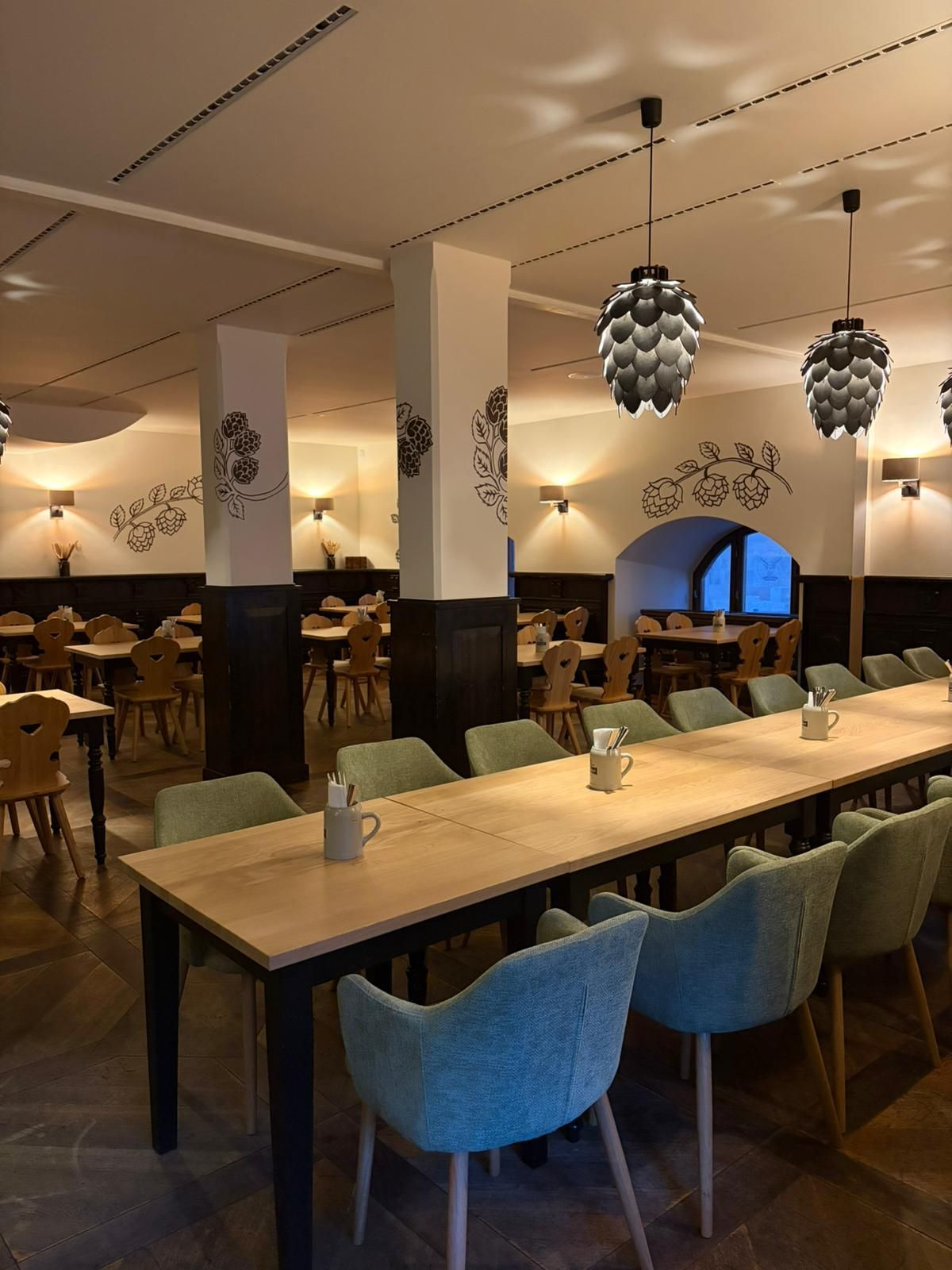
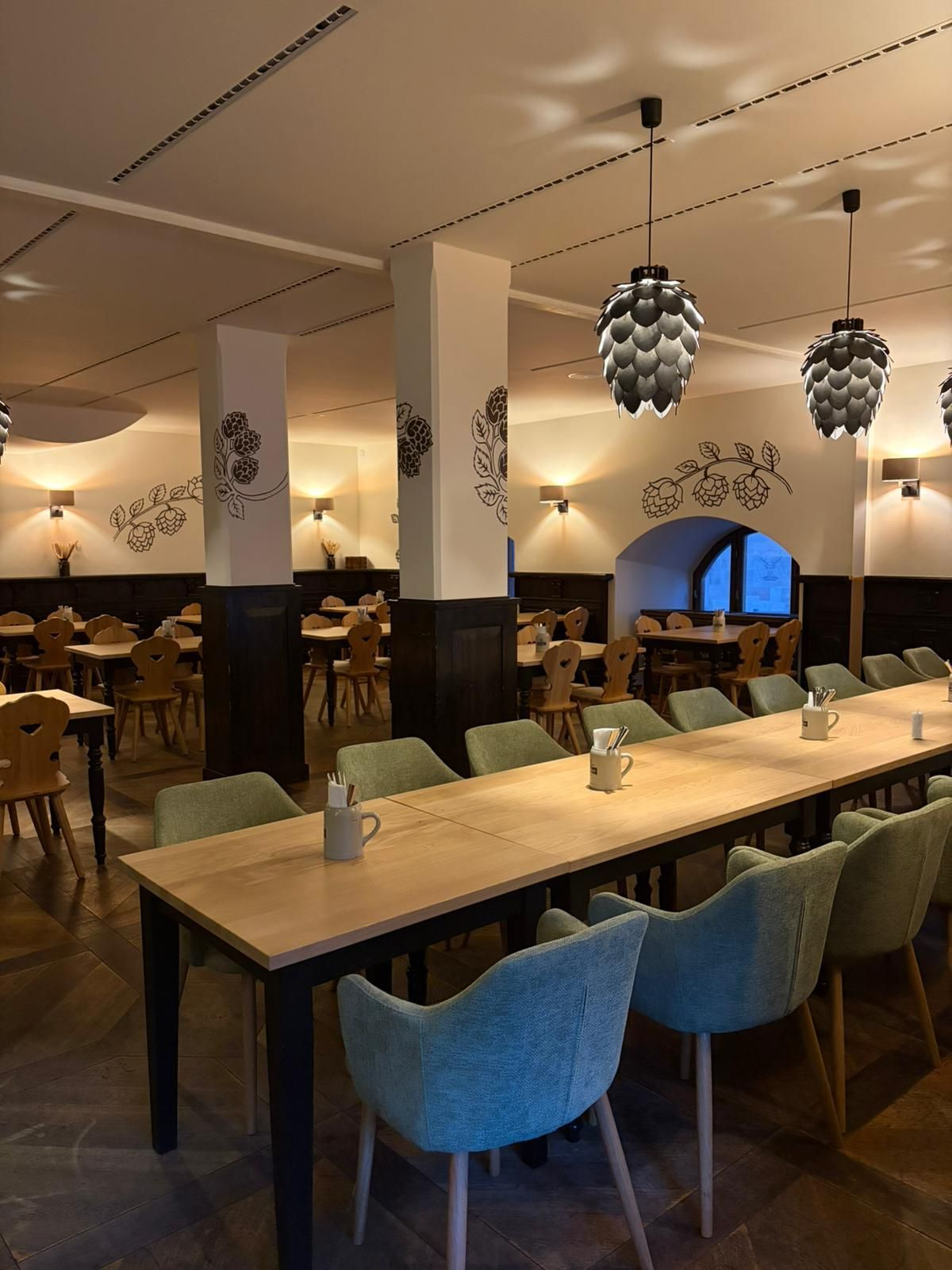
+ candle (917, 722)
